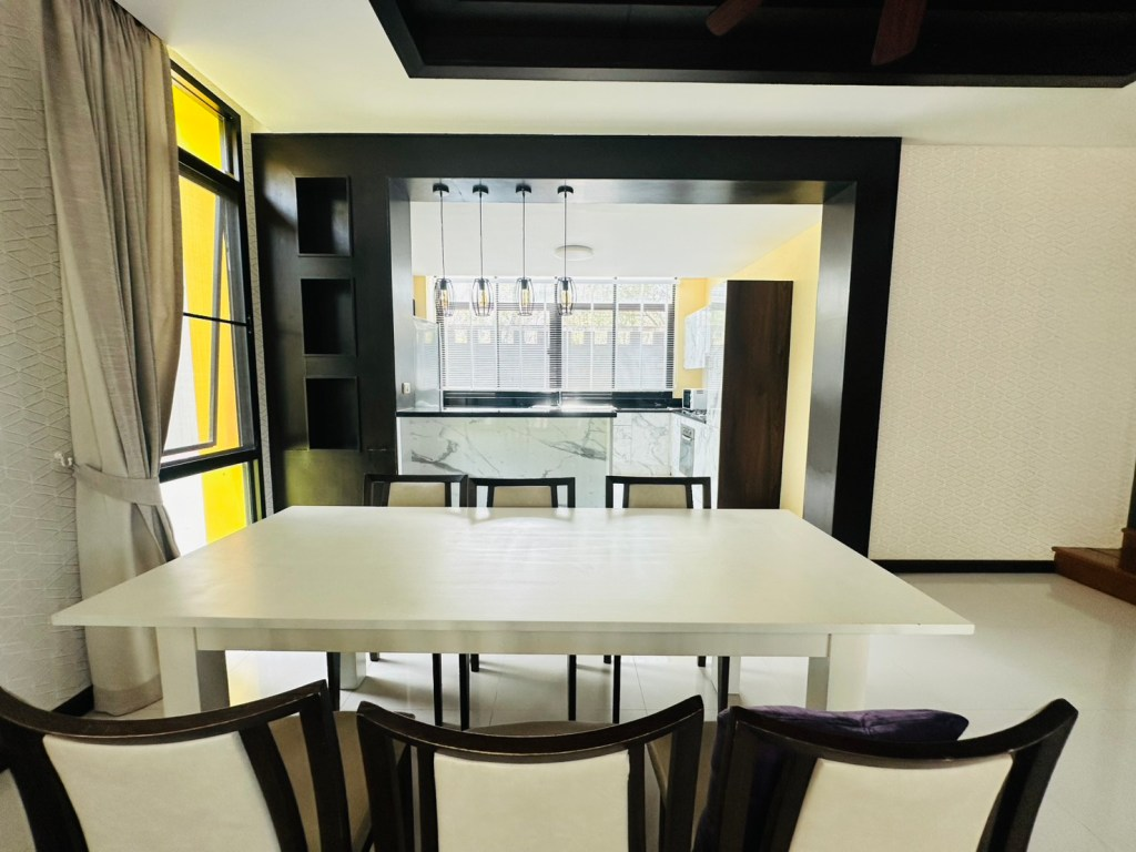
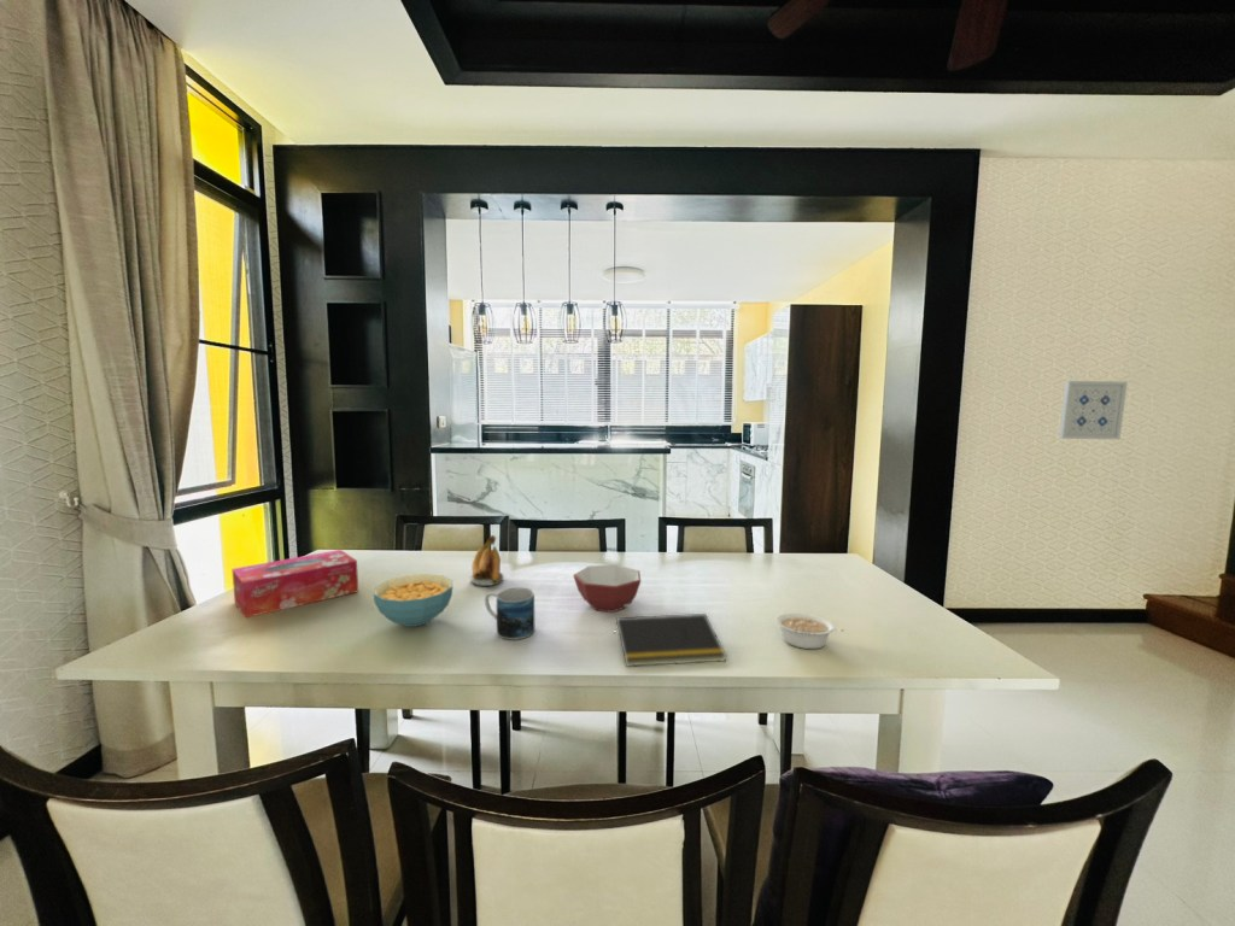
+ banana (486, 561)
+ cereal bowl (414, 604)
+ wall art (1093, 410)
+ notepad (668, 638)
+ mug (508, 611)
+ legume (807, 629)
+ tissue box (297, 580)
+ bowl (608, 588)
